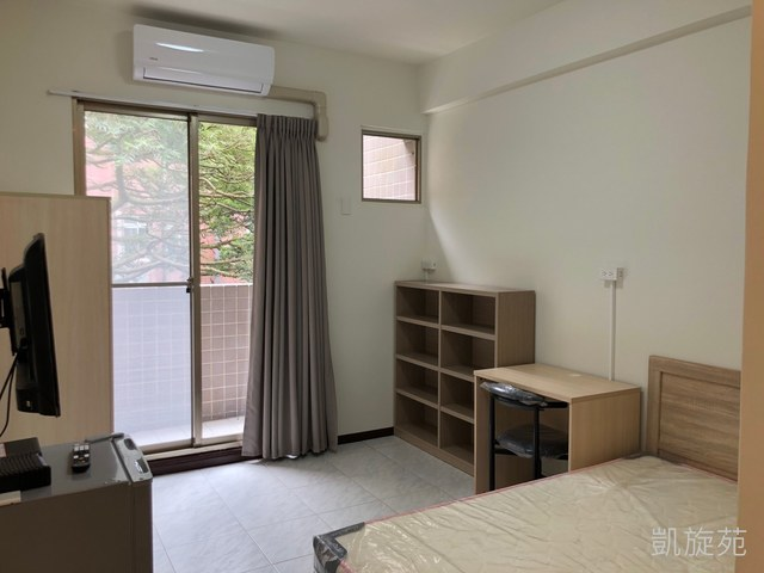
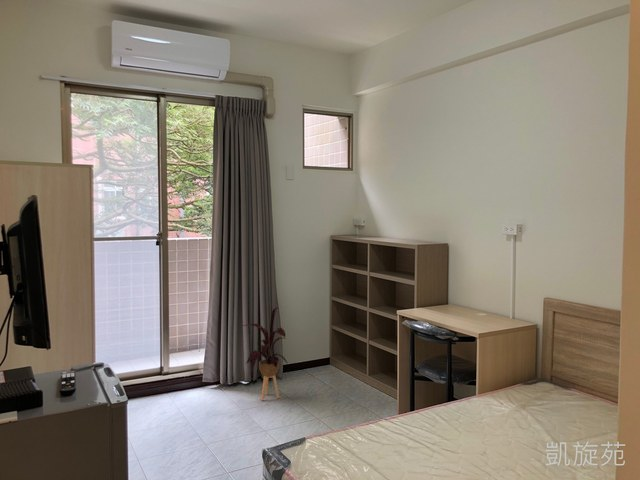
+ house plant (265, 353)
